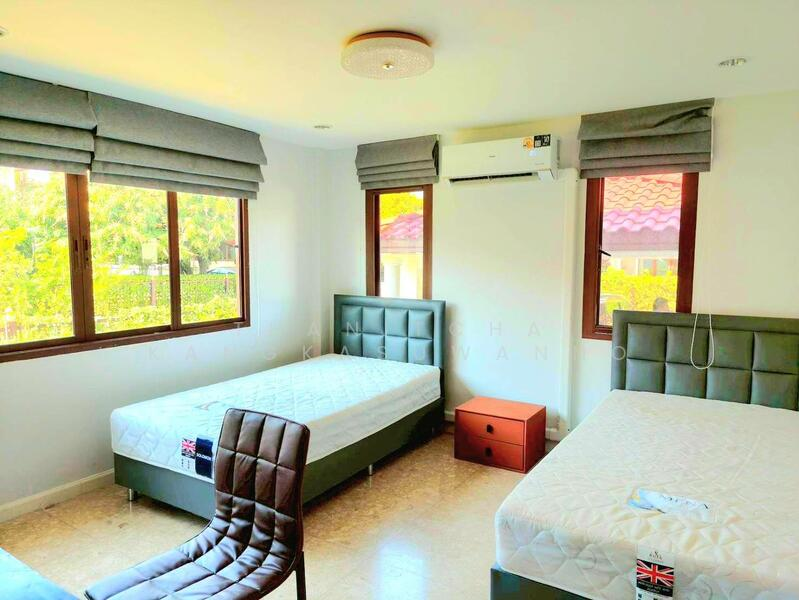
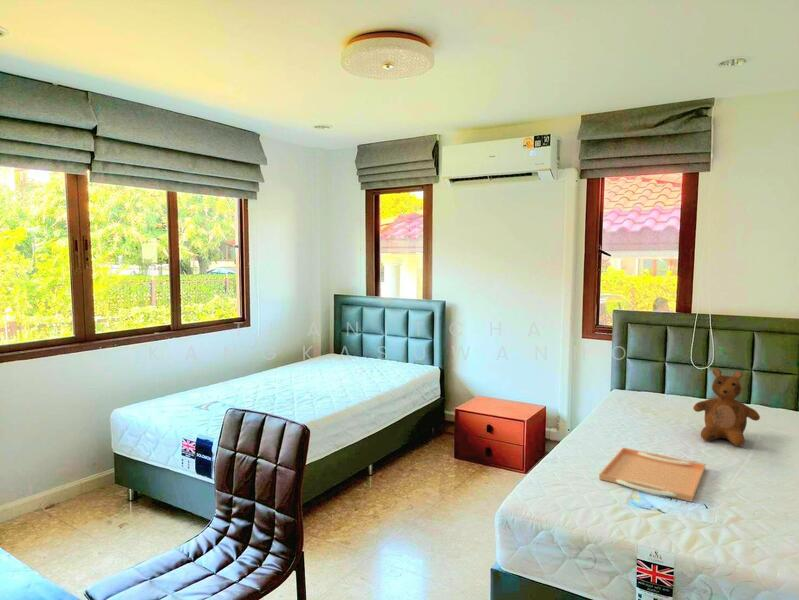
+ serving tray (653, 471)
+ teddy bear (725, 405)
